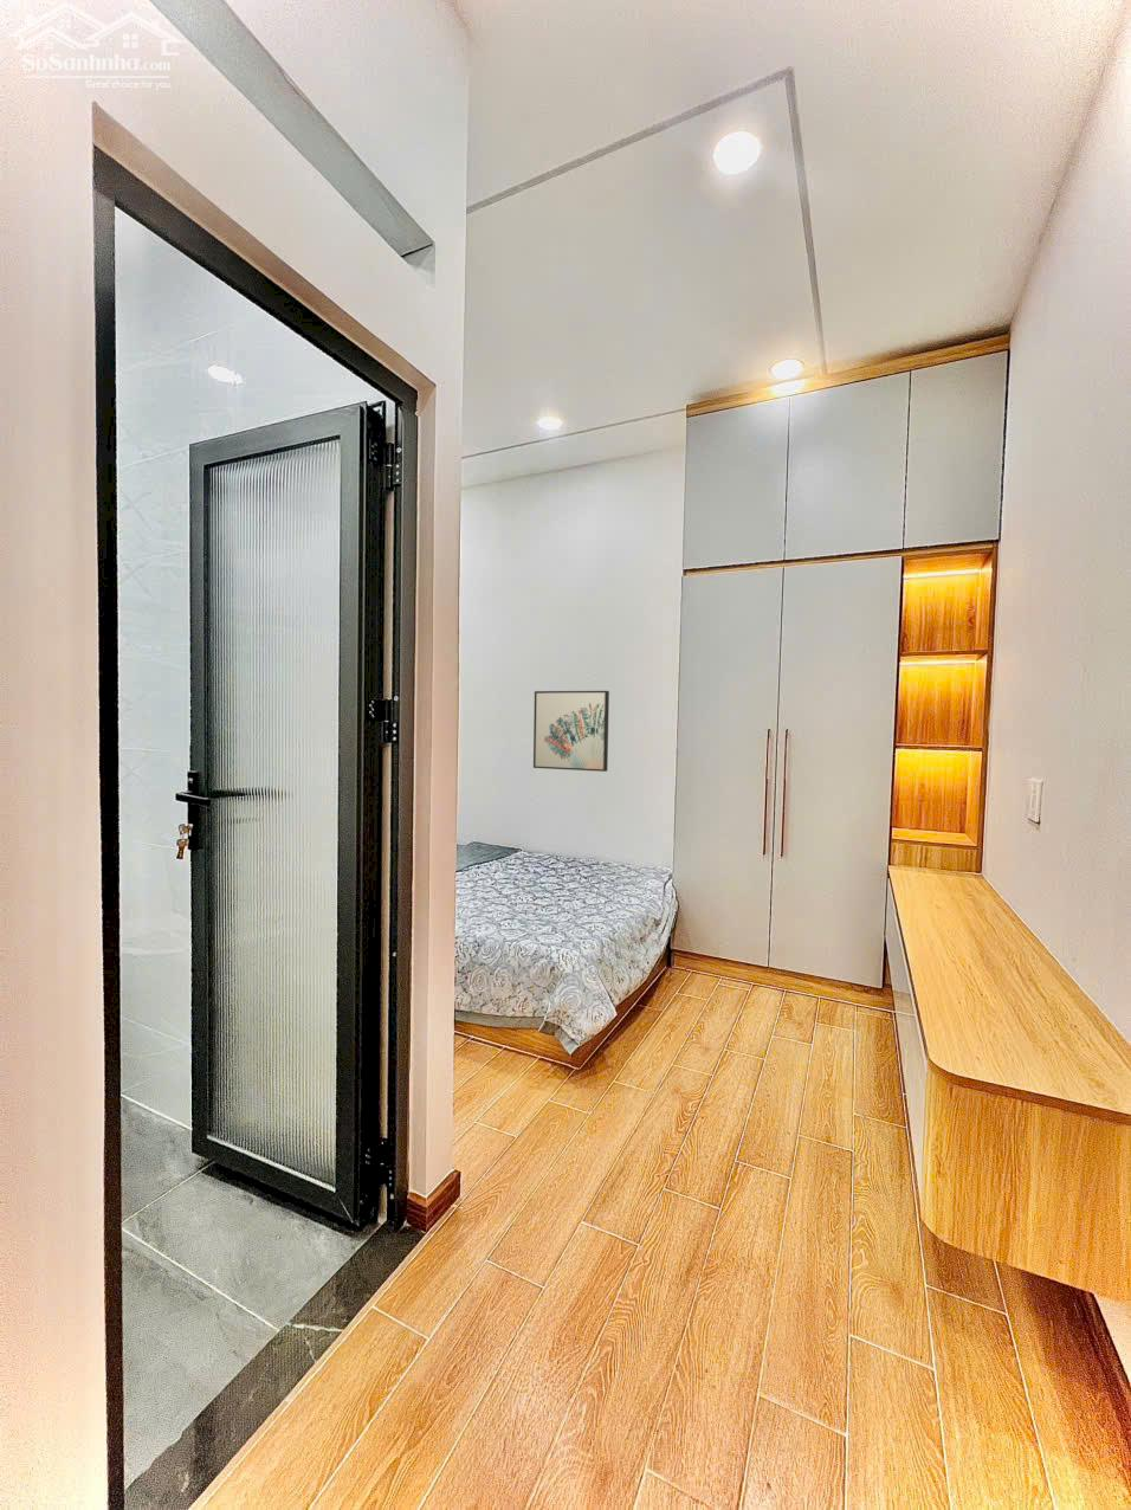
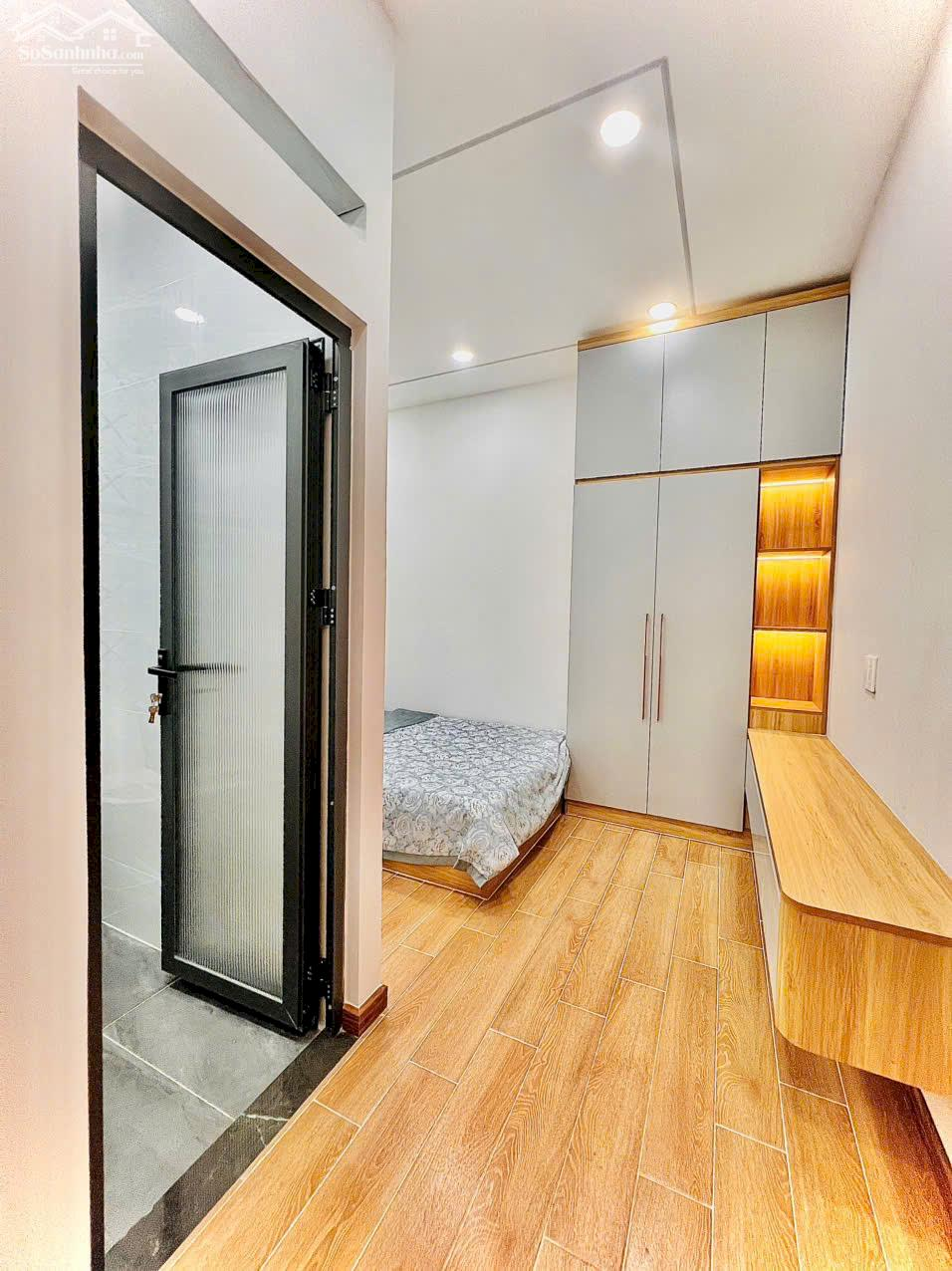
- wall art (570, 731)
